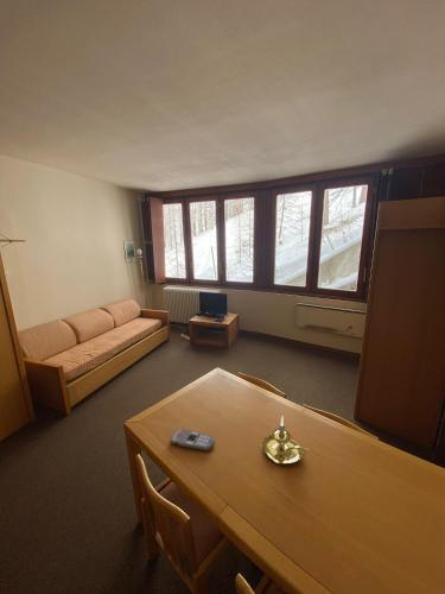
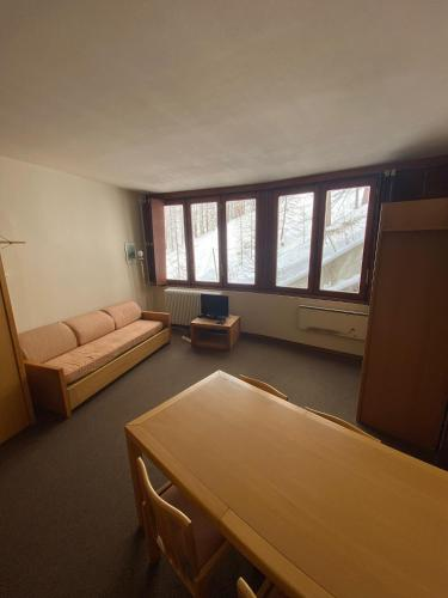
- remote control (192, 440)
- candle holder (285, 435)
